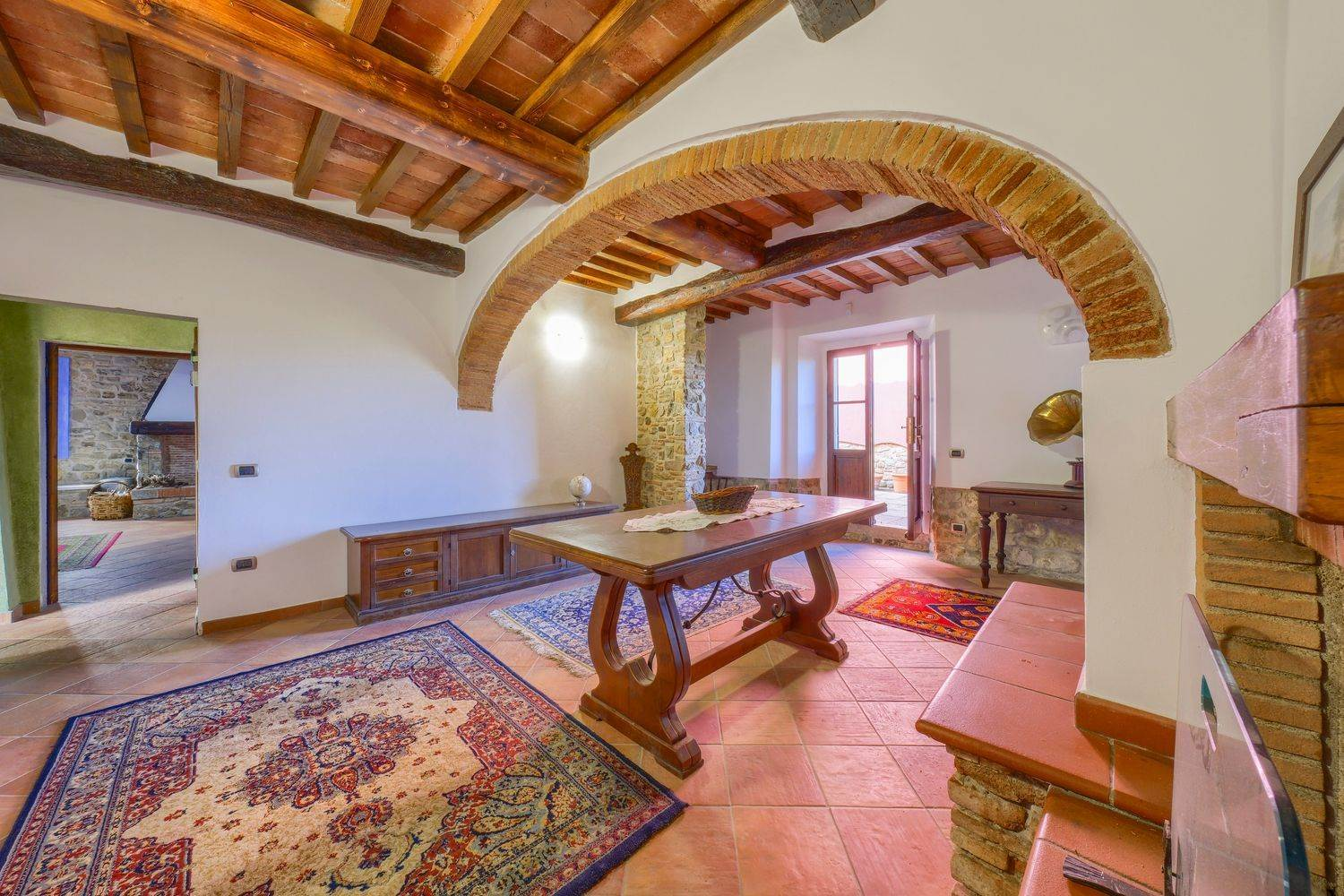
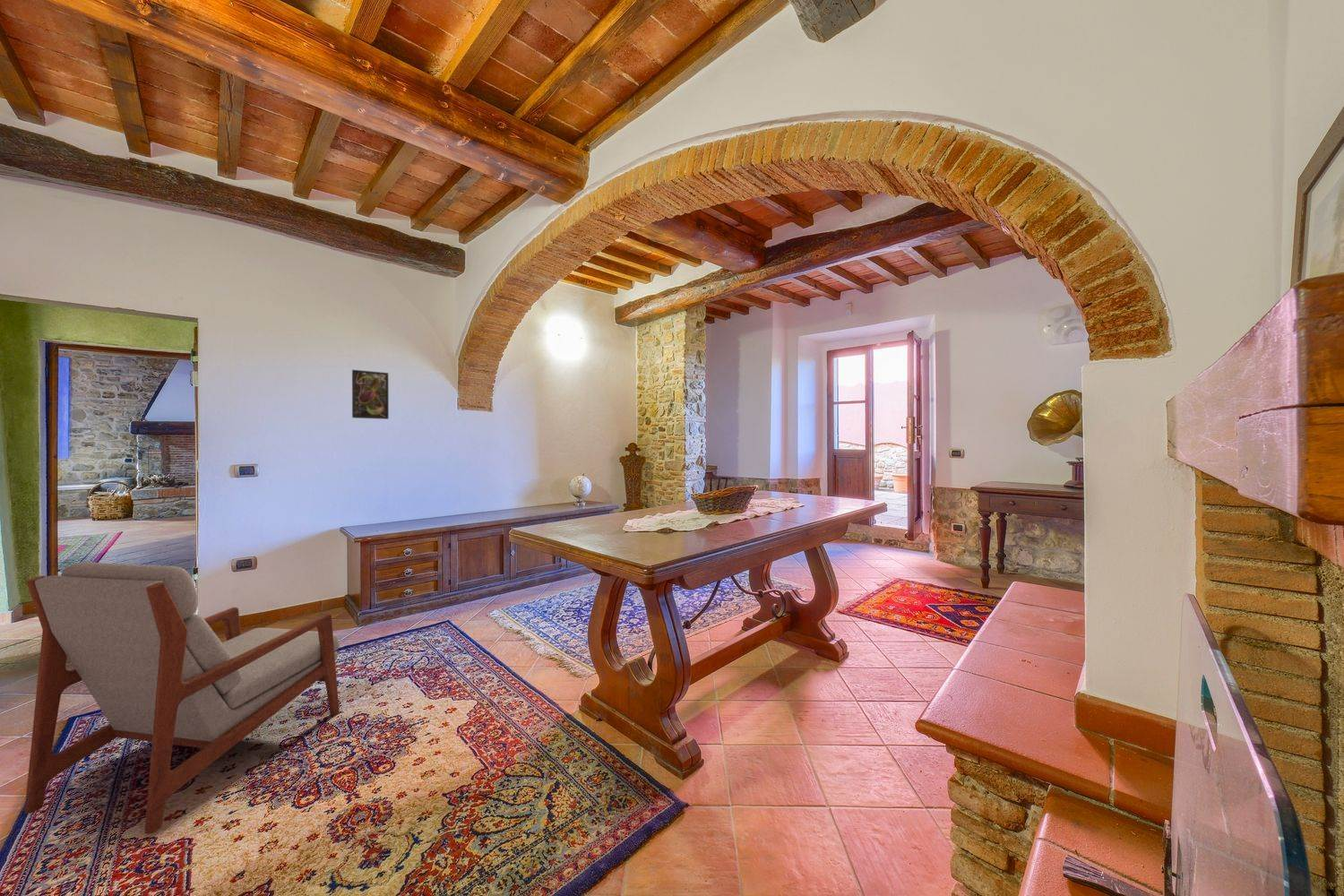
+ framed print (370, 394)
+ armchair (212, 650)
